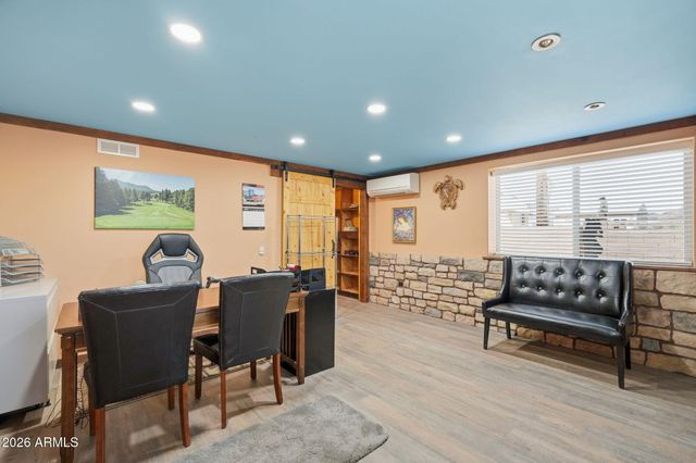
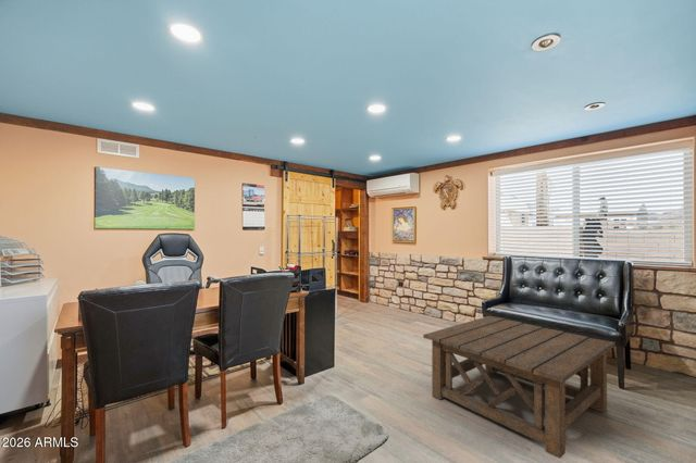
+ coffee table (515, 370)
